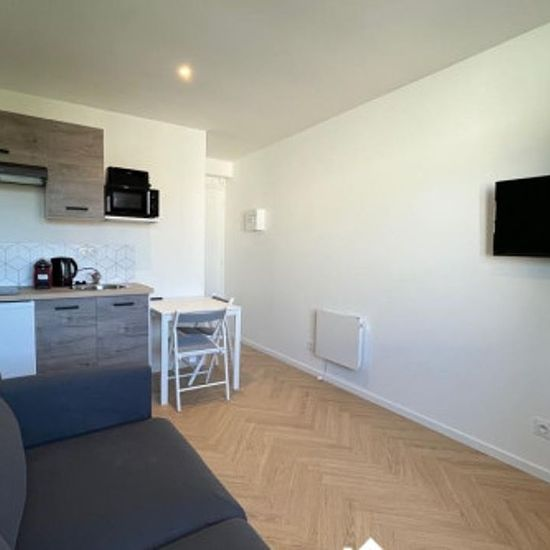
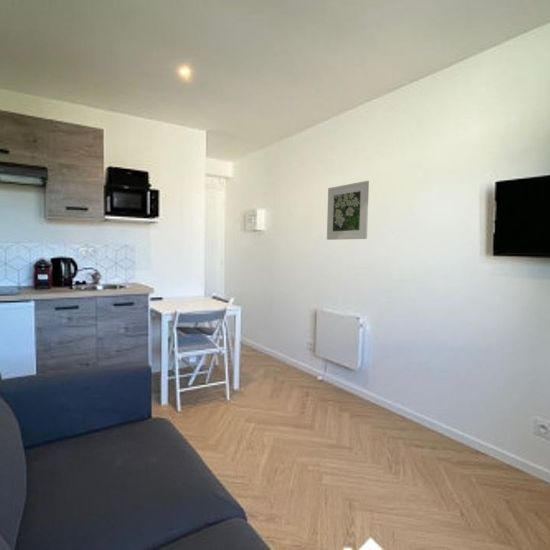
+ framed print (346, 212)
